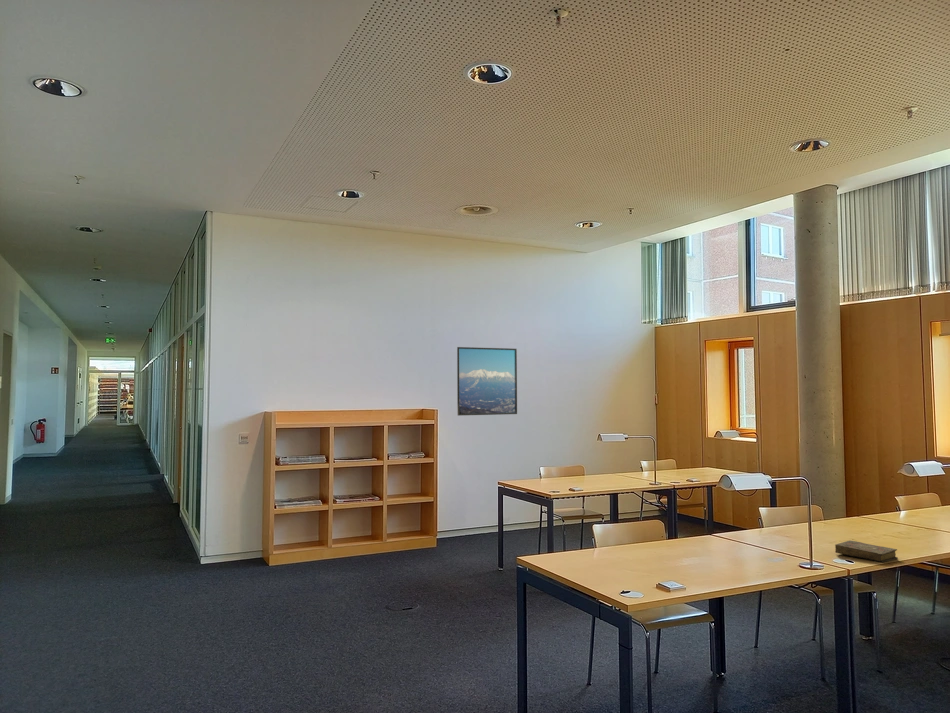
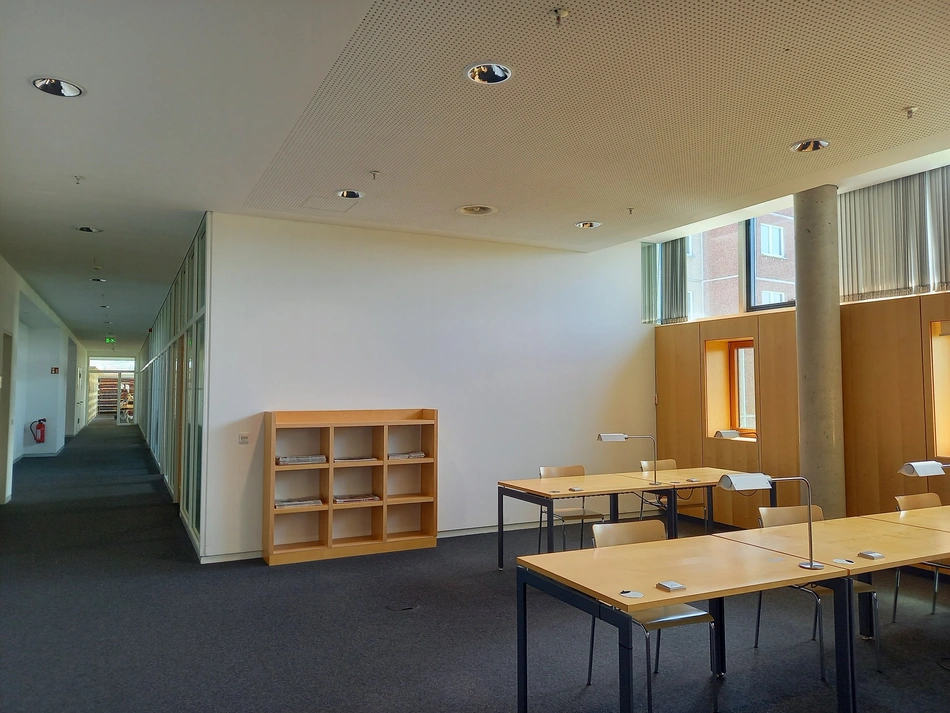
- book (865, 551)
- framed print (487, 381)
